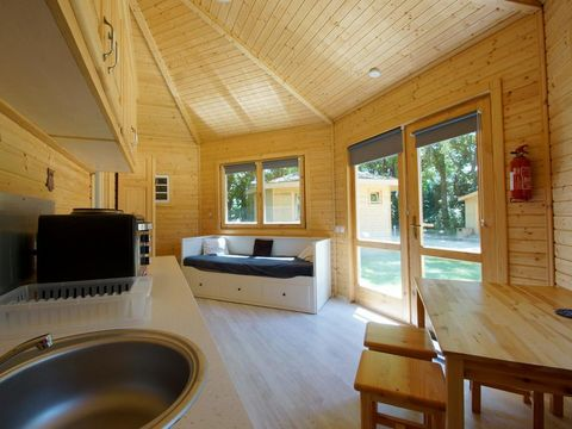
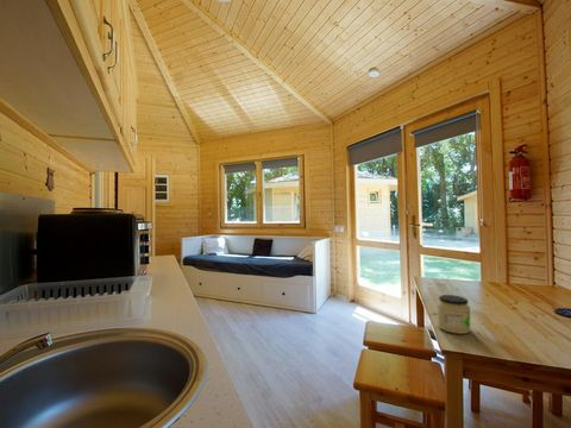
+ jar (453, 313)
